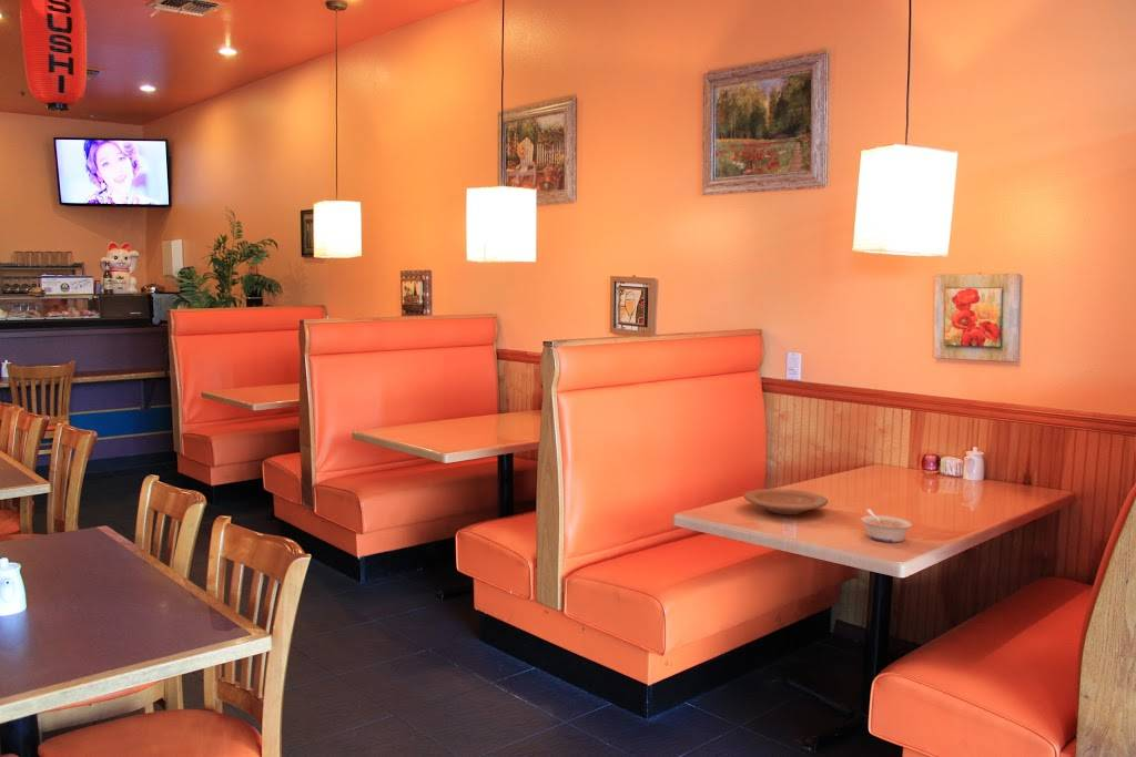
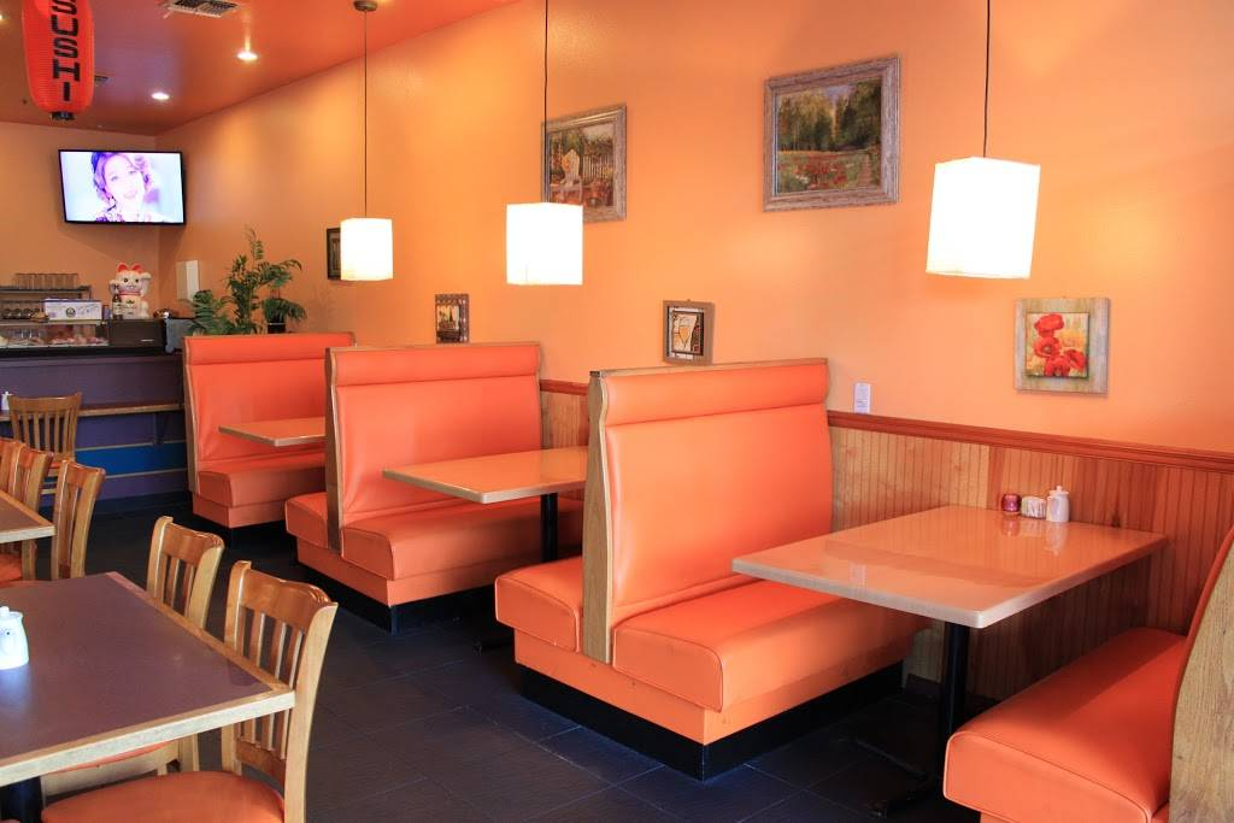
- legume (884, 526)
- plate (784, 503)
